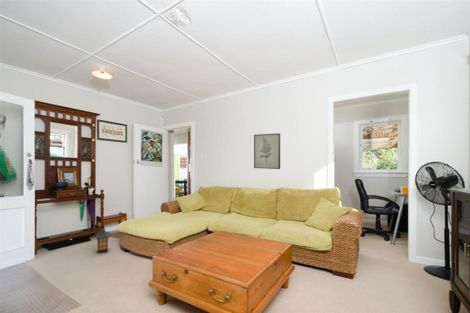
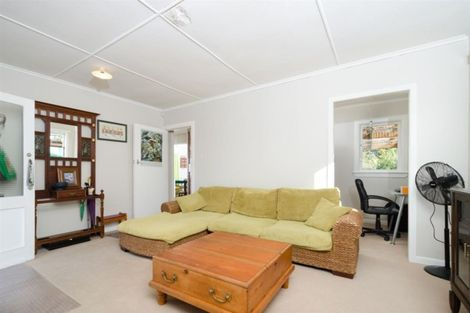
- wall art (266, 151)
- lantern (101, 240)
